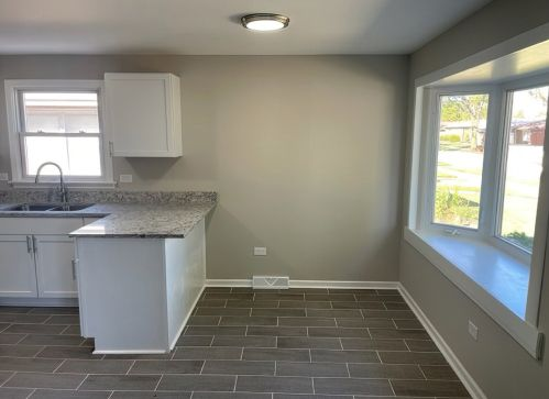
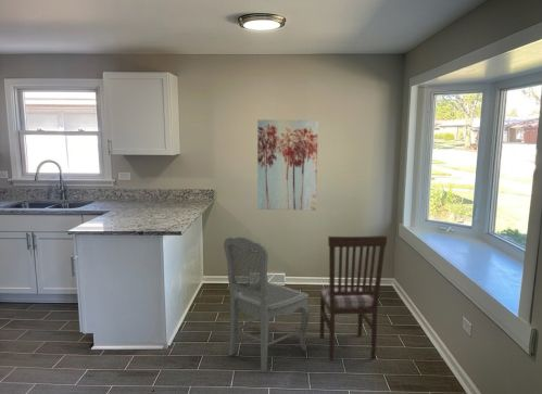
+ dining chair (349, 291)
+ dining chair (265, 292)
+ wall art (287, 165)
